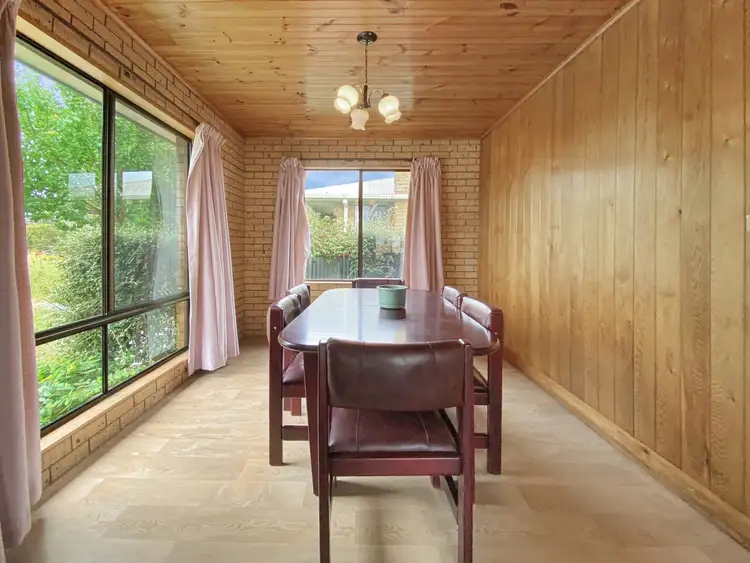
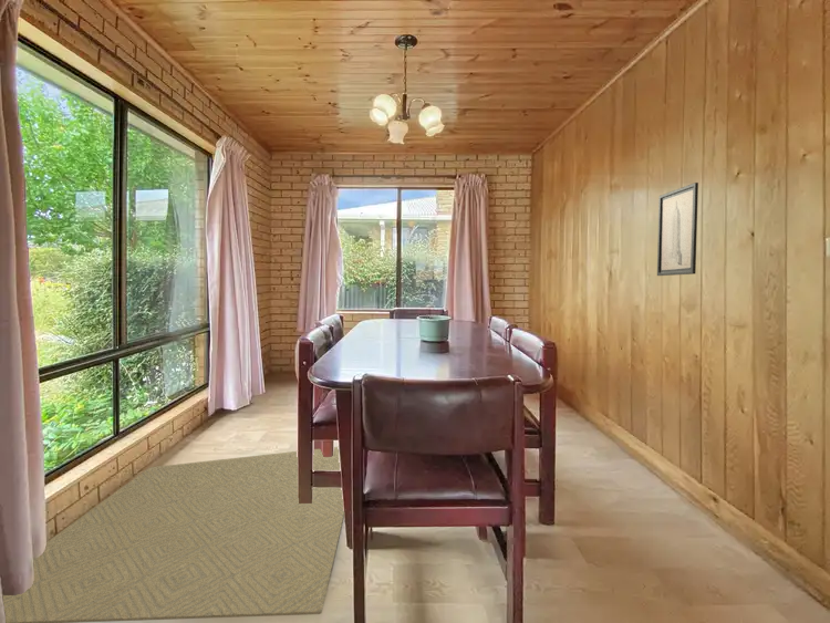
+ wall art (675, 232)
+ rug (235, 488)
